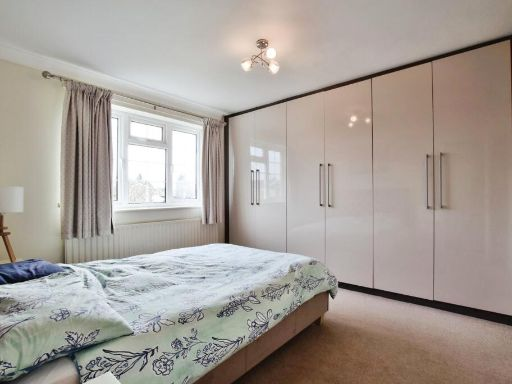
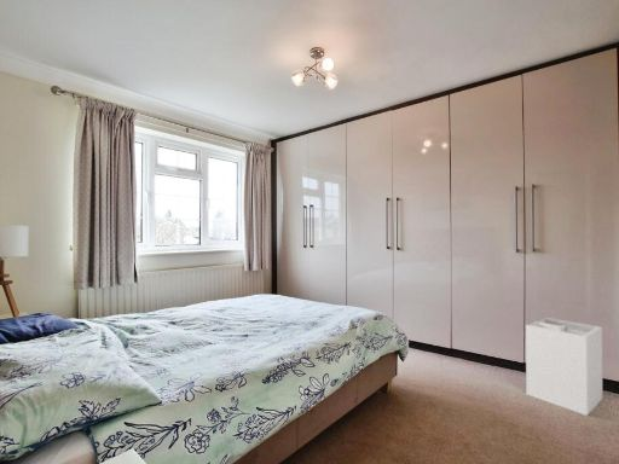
+ laundry hamper (563, 361)
